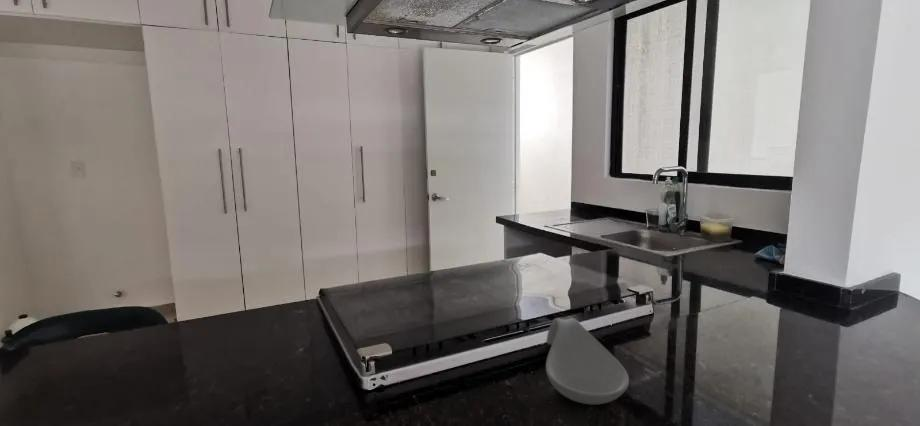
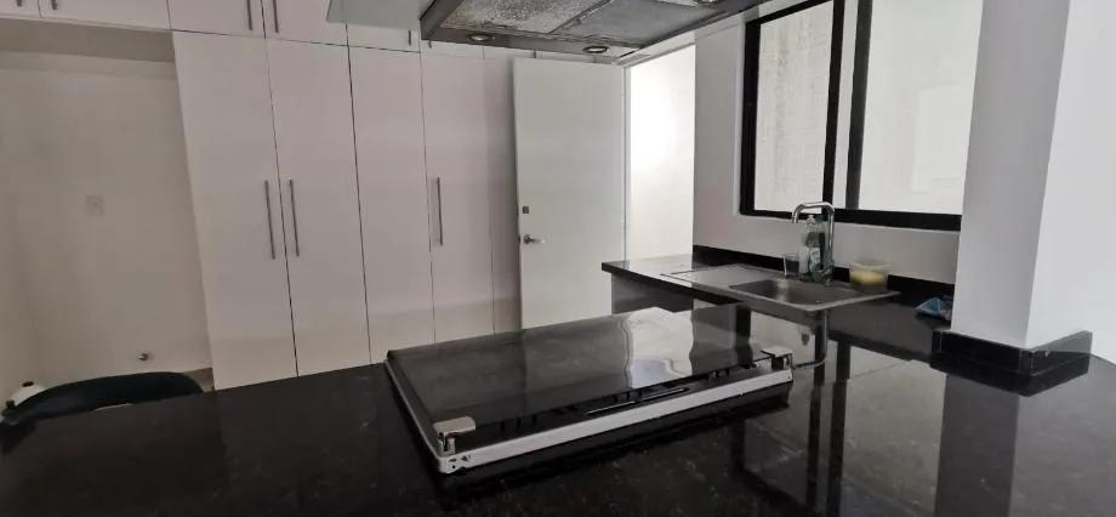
- spoon rest (575, 353)
